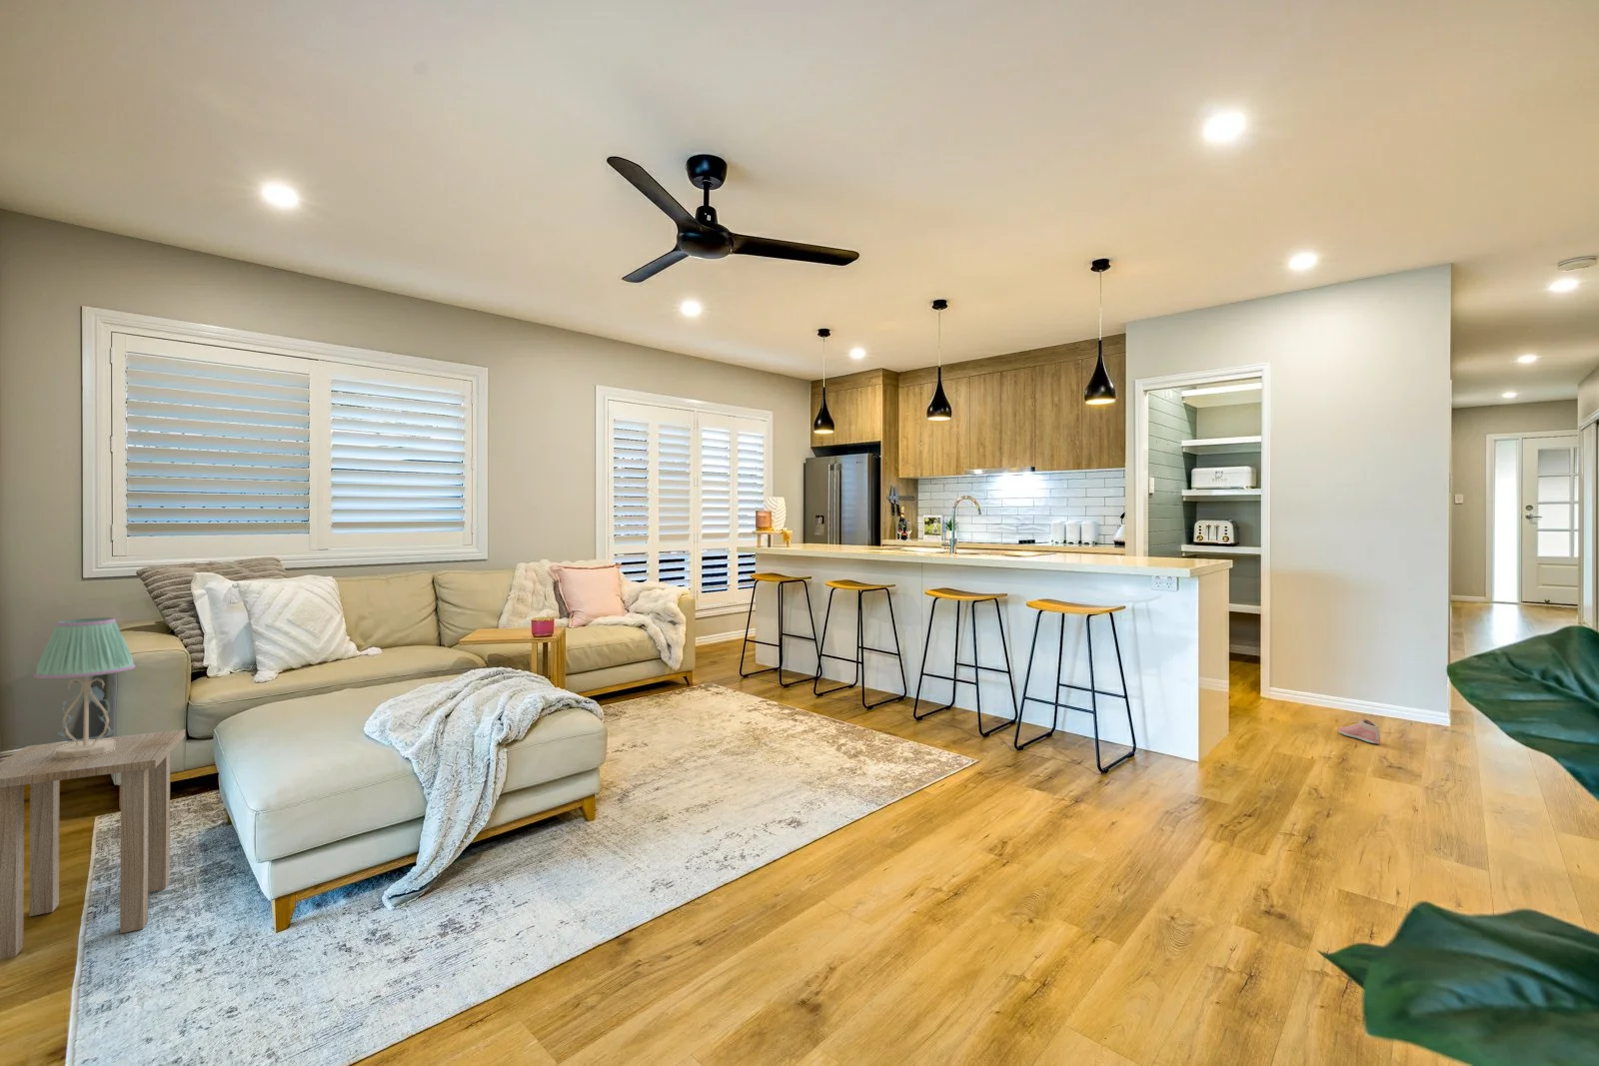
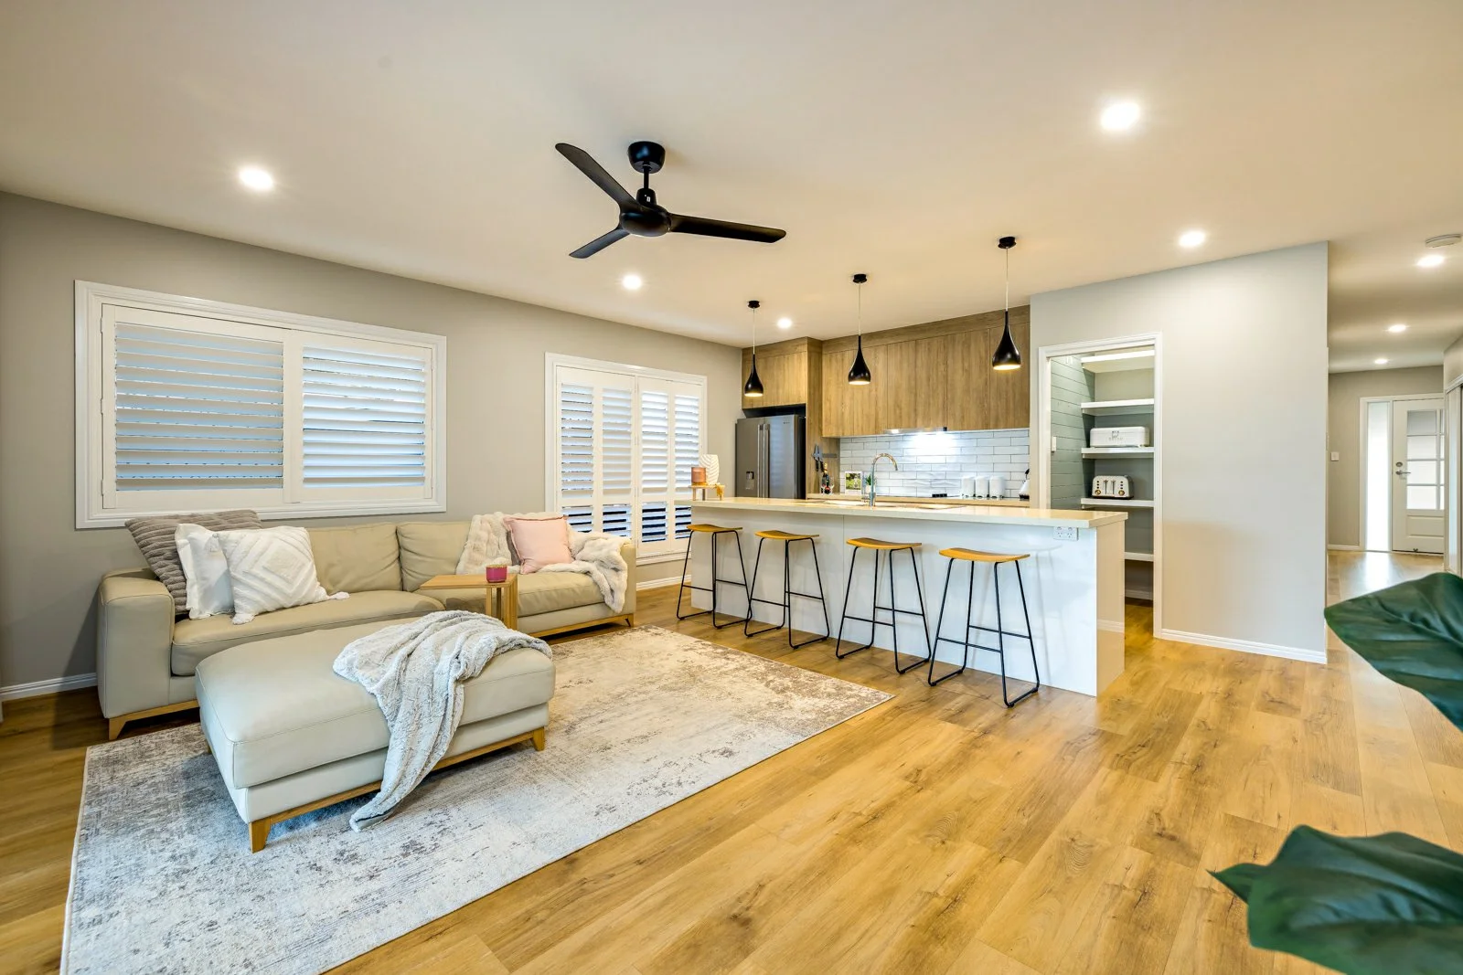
- side table (58, 835)
- table lamp (86, 685)
- sneaker (1359, 727)
